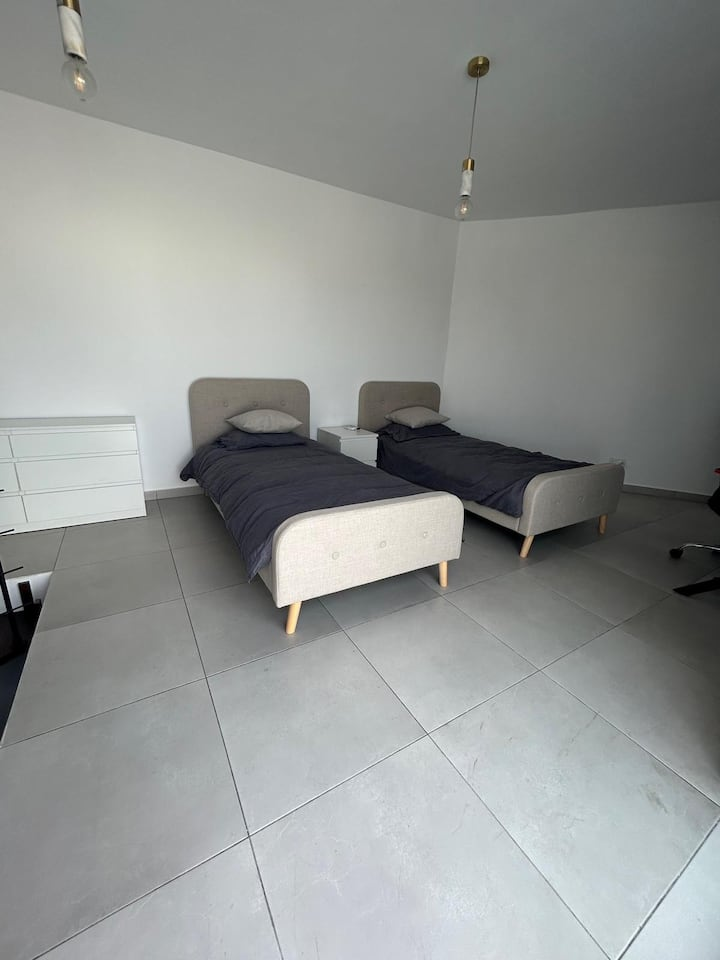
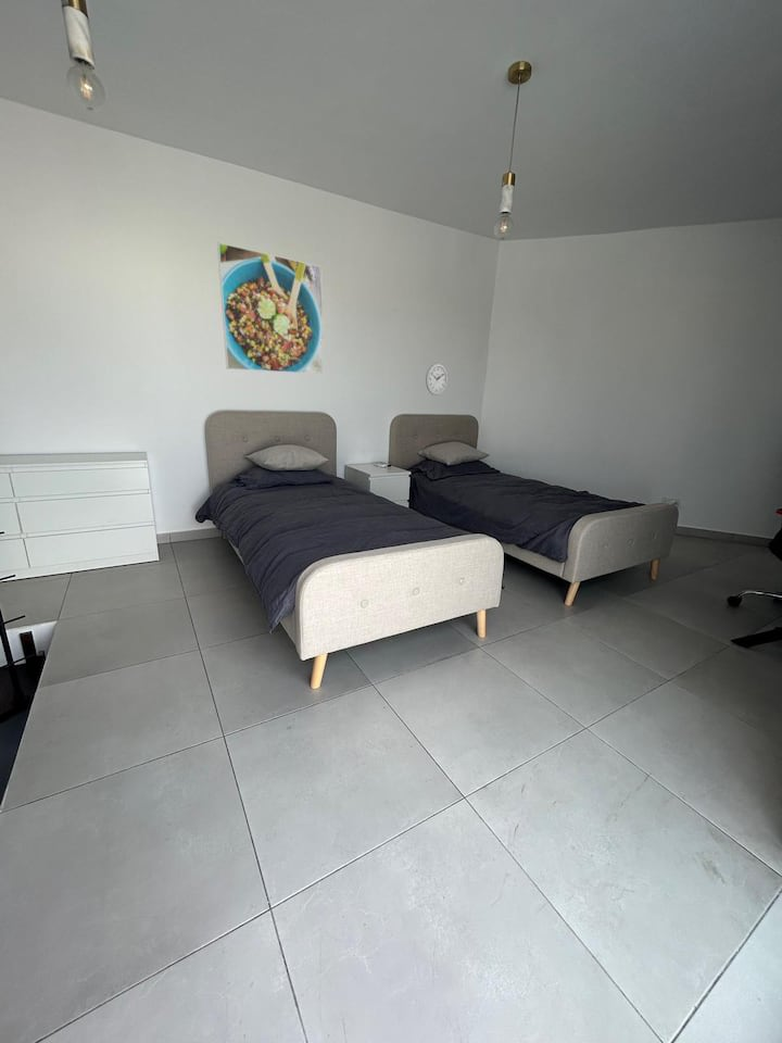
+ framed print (276, 315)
+ wall clock (437, 379)
